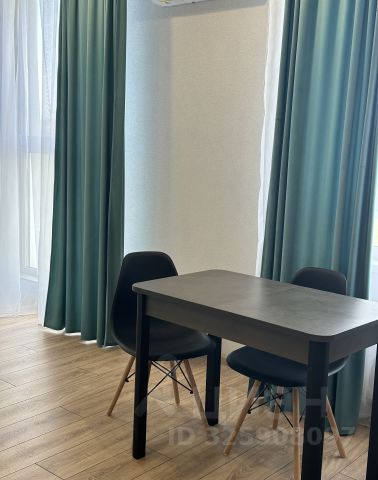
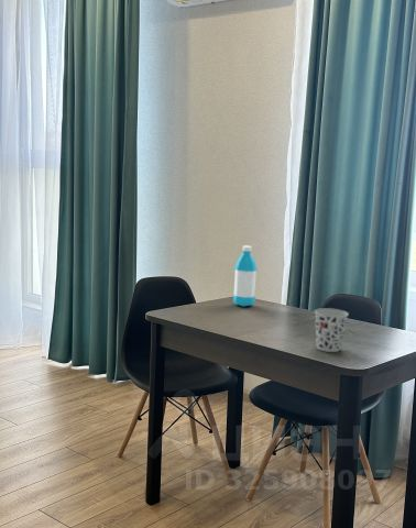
+ water bottle (245, 275)
+ cup (329, 330)
